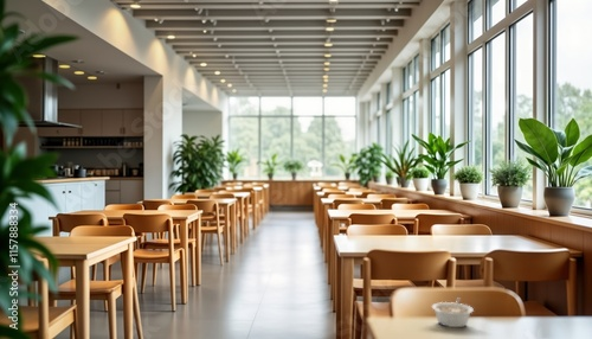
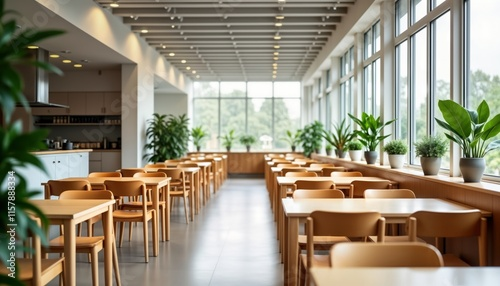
- legume (451, 313)
